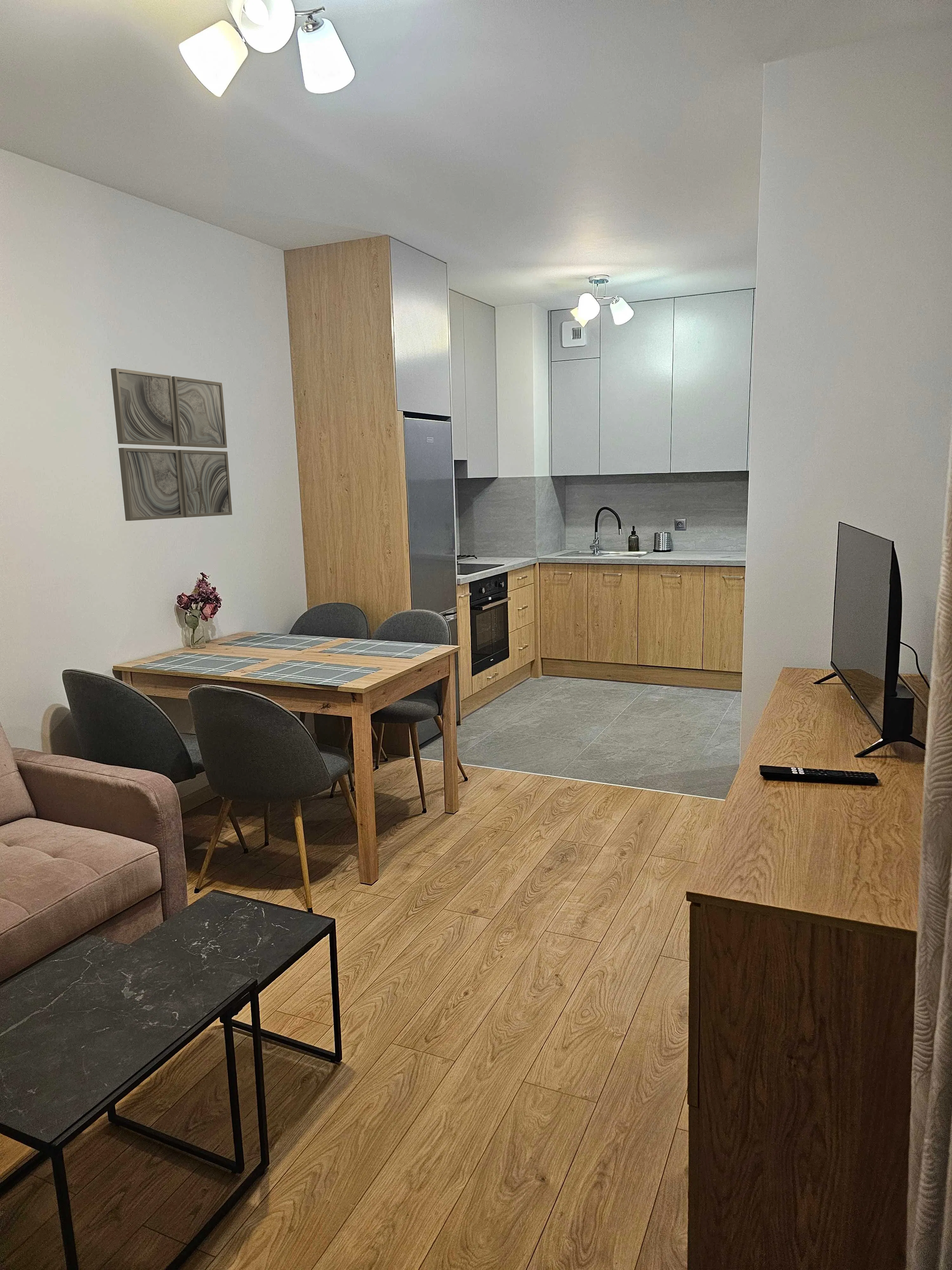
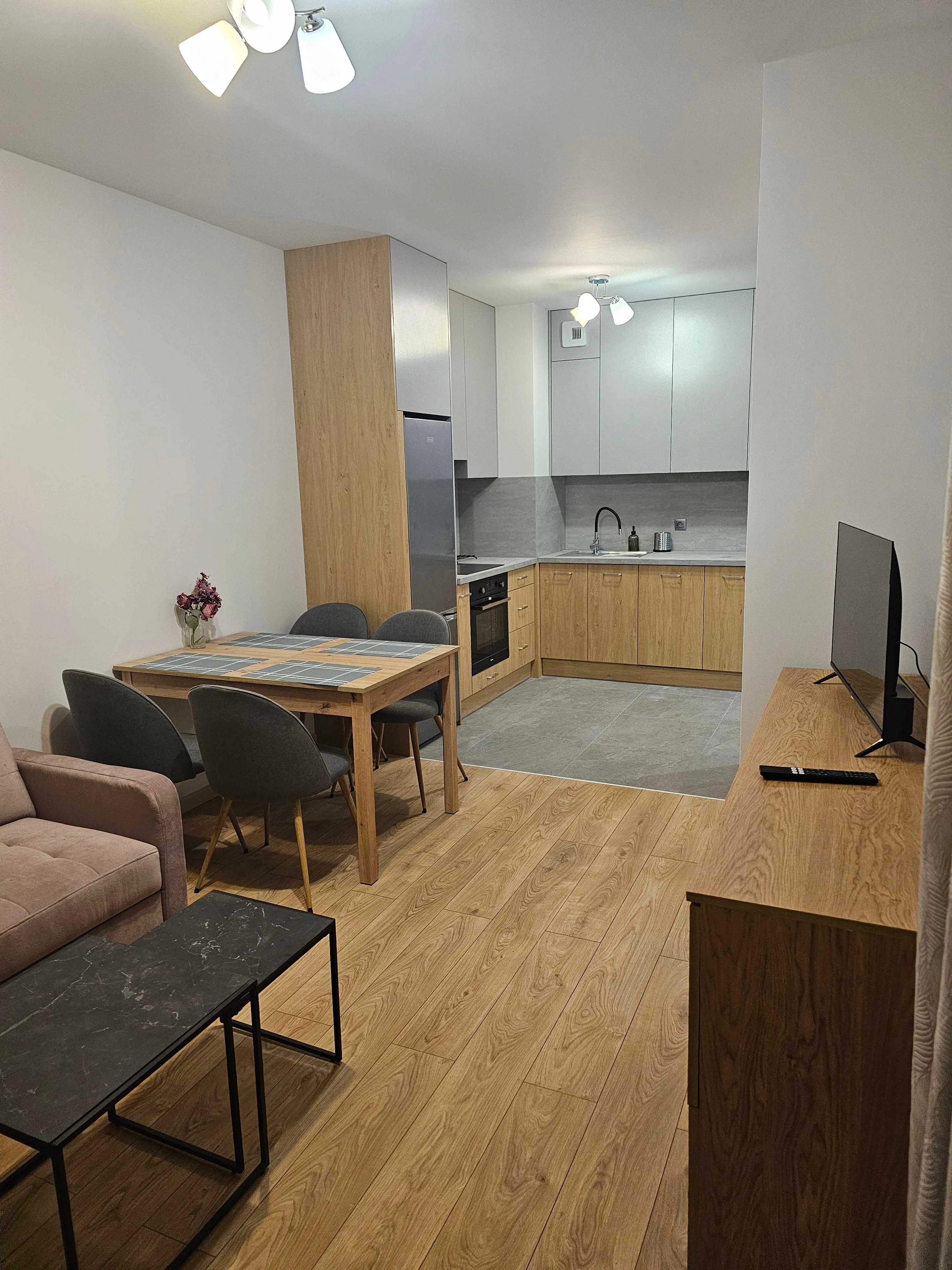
- wall art (176, 450)
